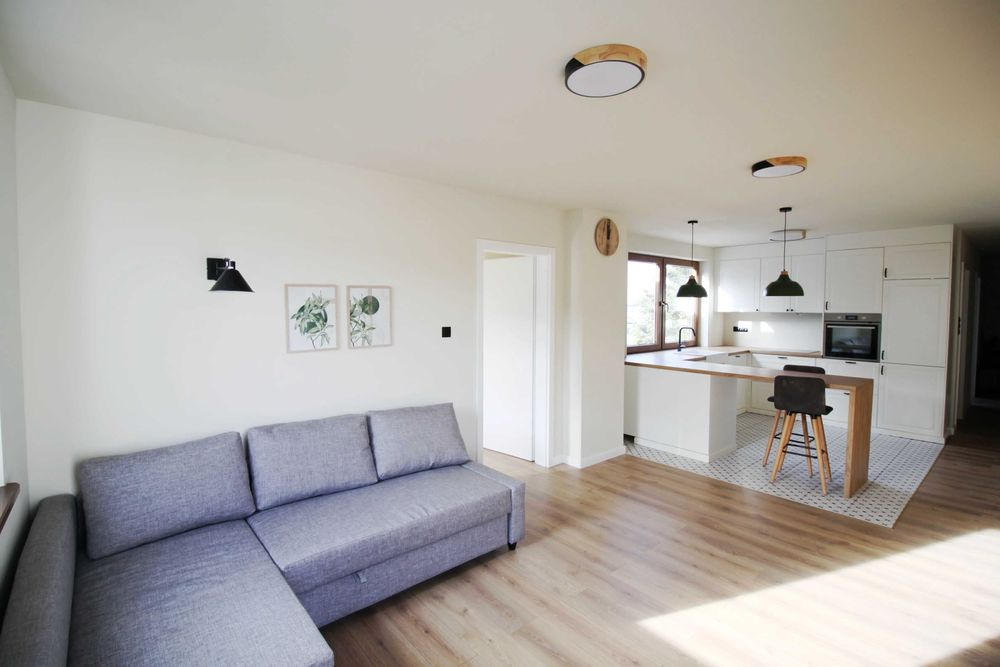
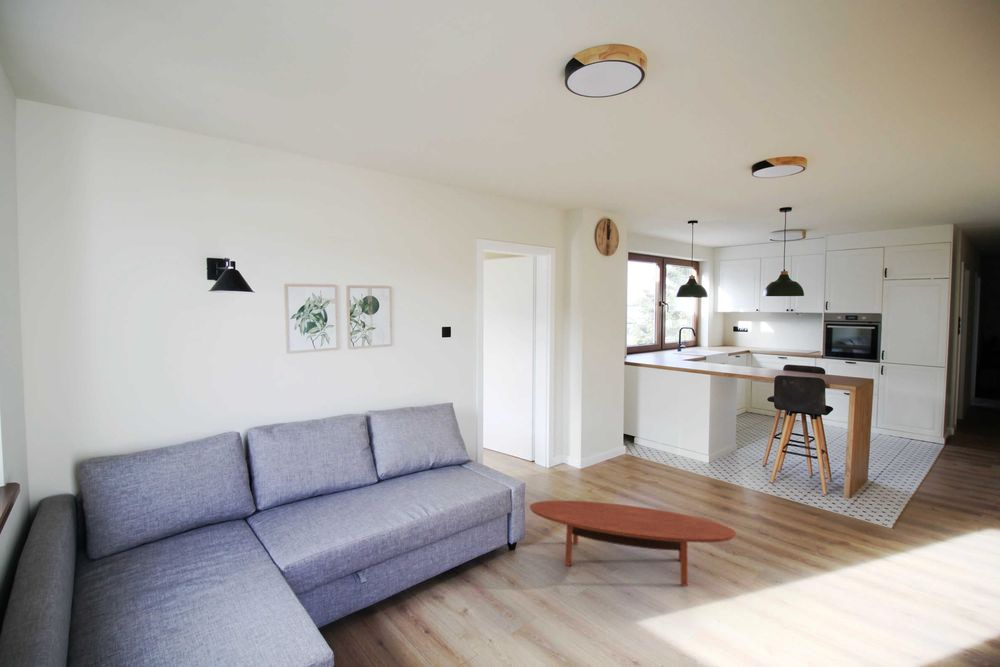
+ coffee table (625, 540)
